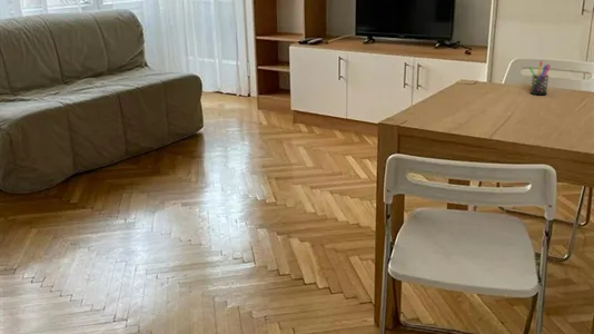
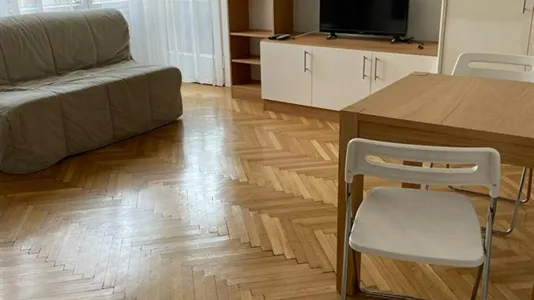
- pen holder (537, 77)
